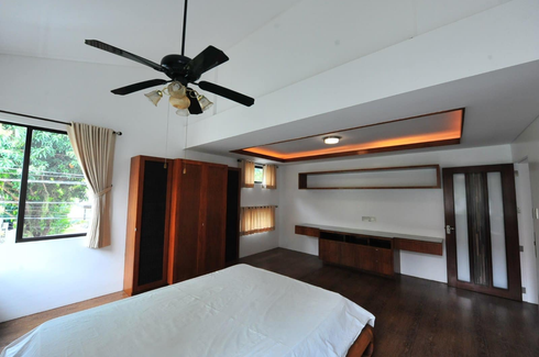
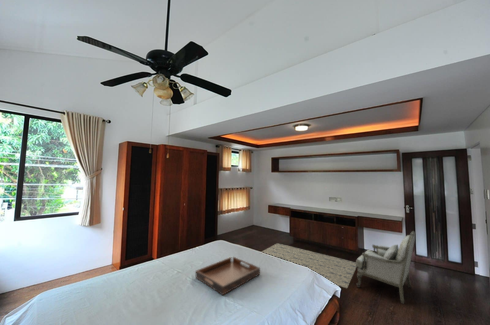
+ serving tray (228, 272)
+ armchair (386, 257)
+ rug (303, 260)
